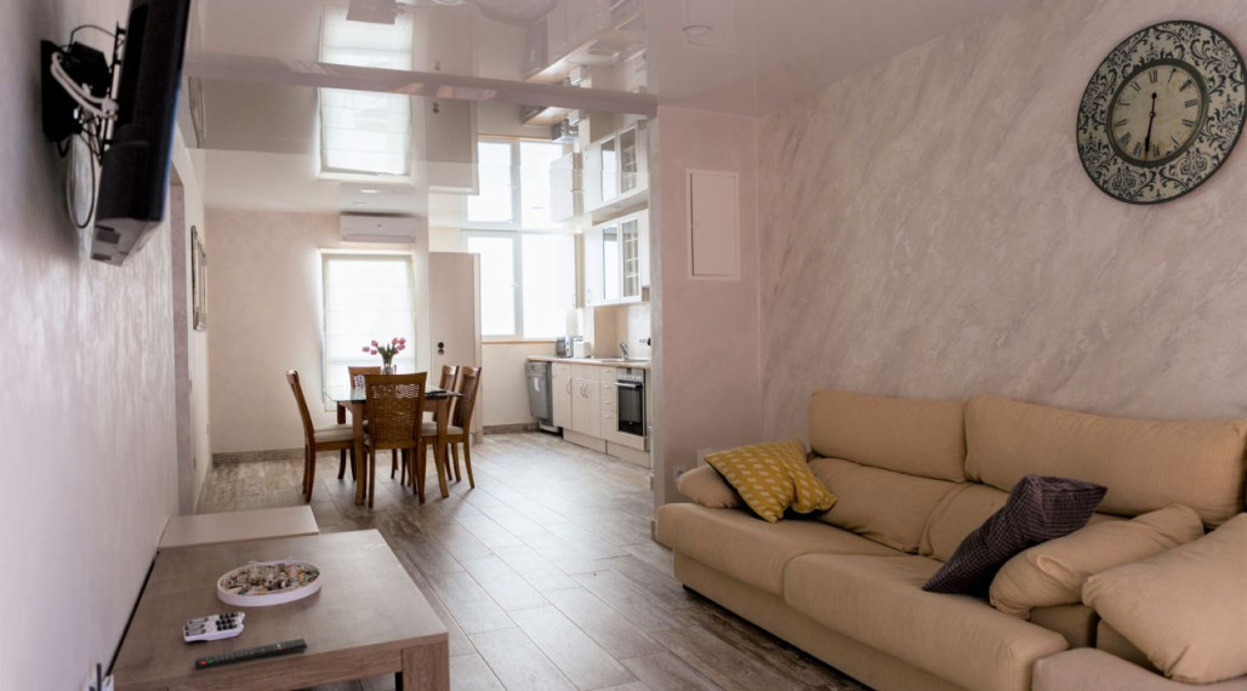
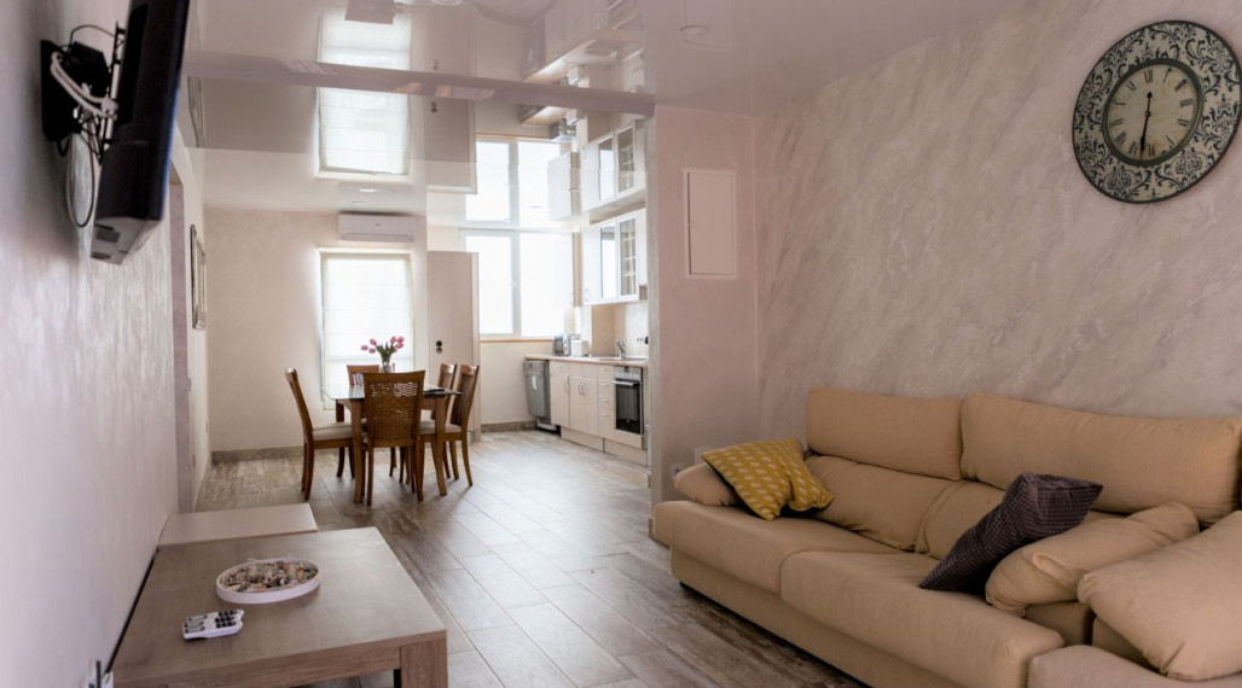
- remote control (251, 653)
